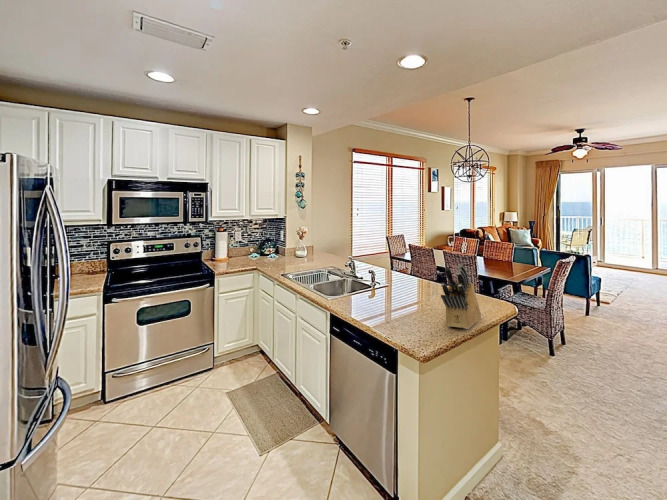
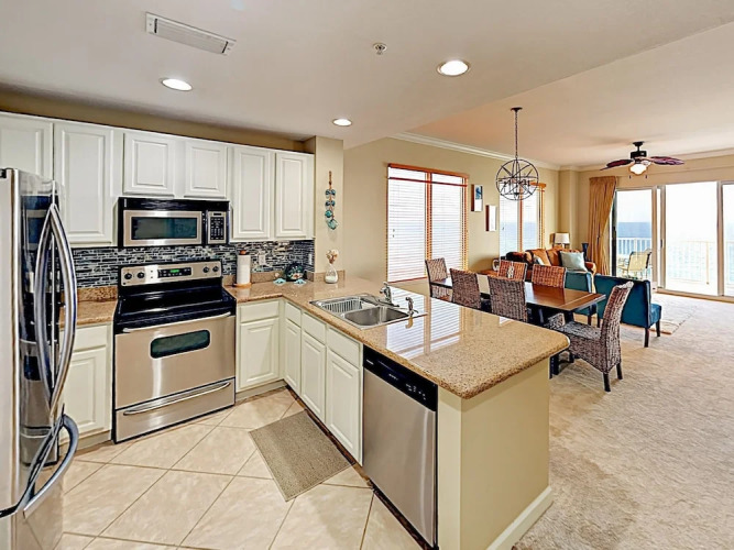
- knife block (461, 294)
